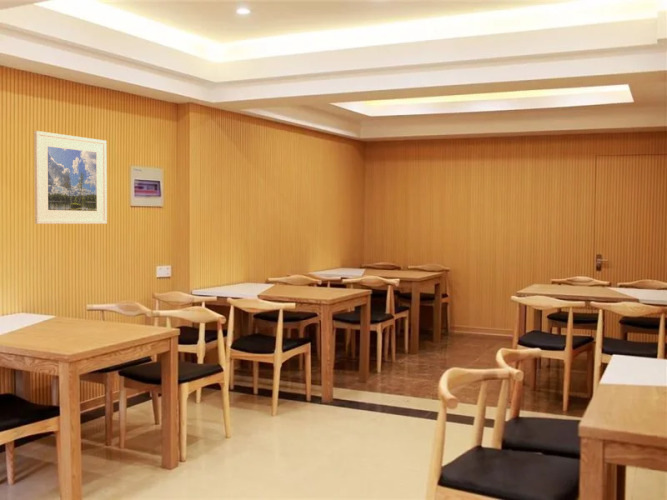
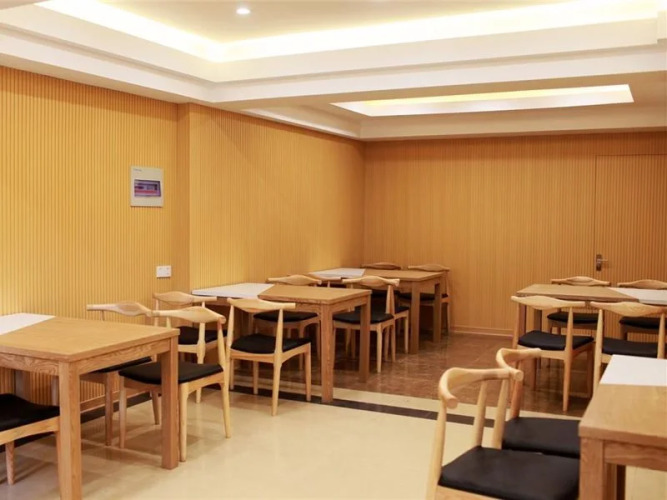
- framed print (72, 180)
